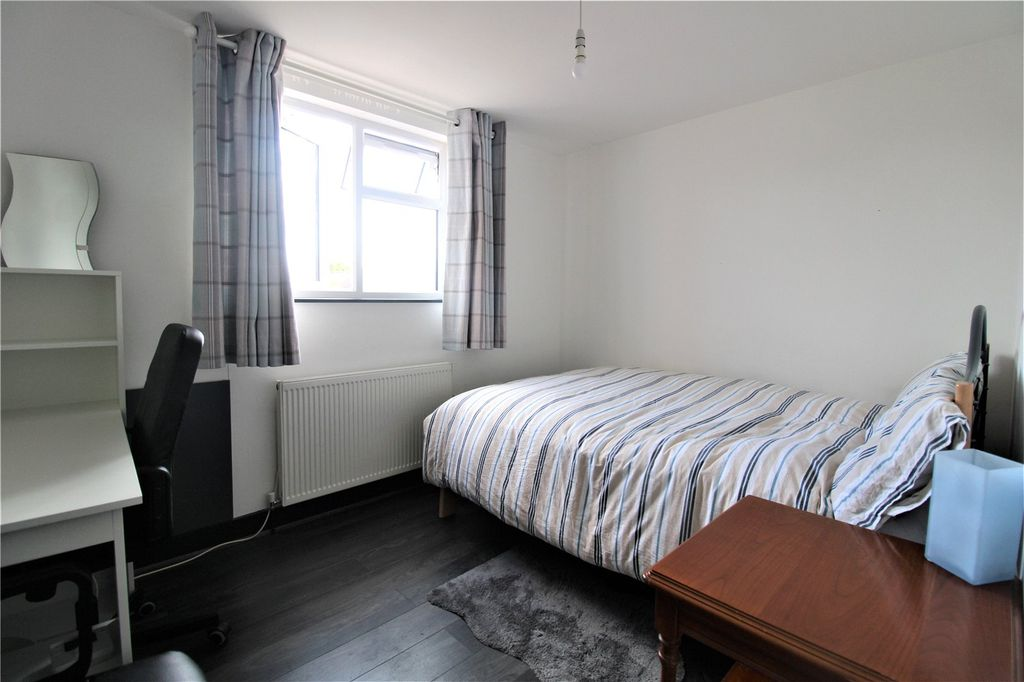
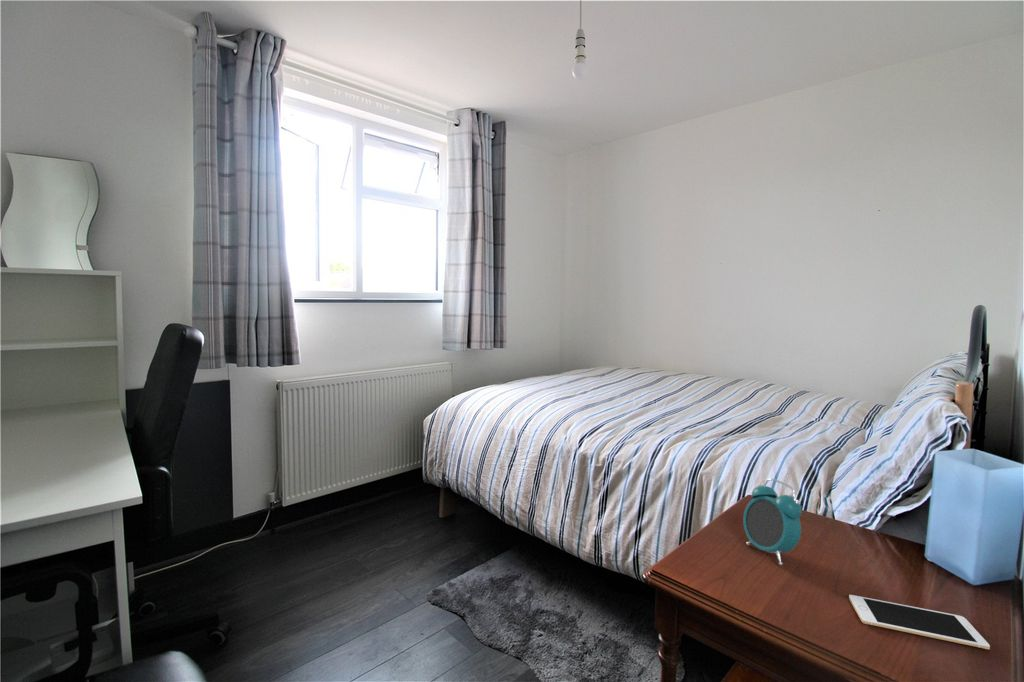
+ alarm clock (771, 517)
+ cell phone (913, 619)
